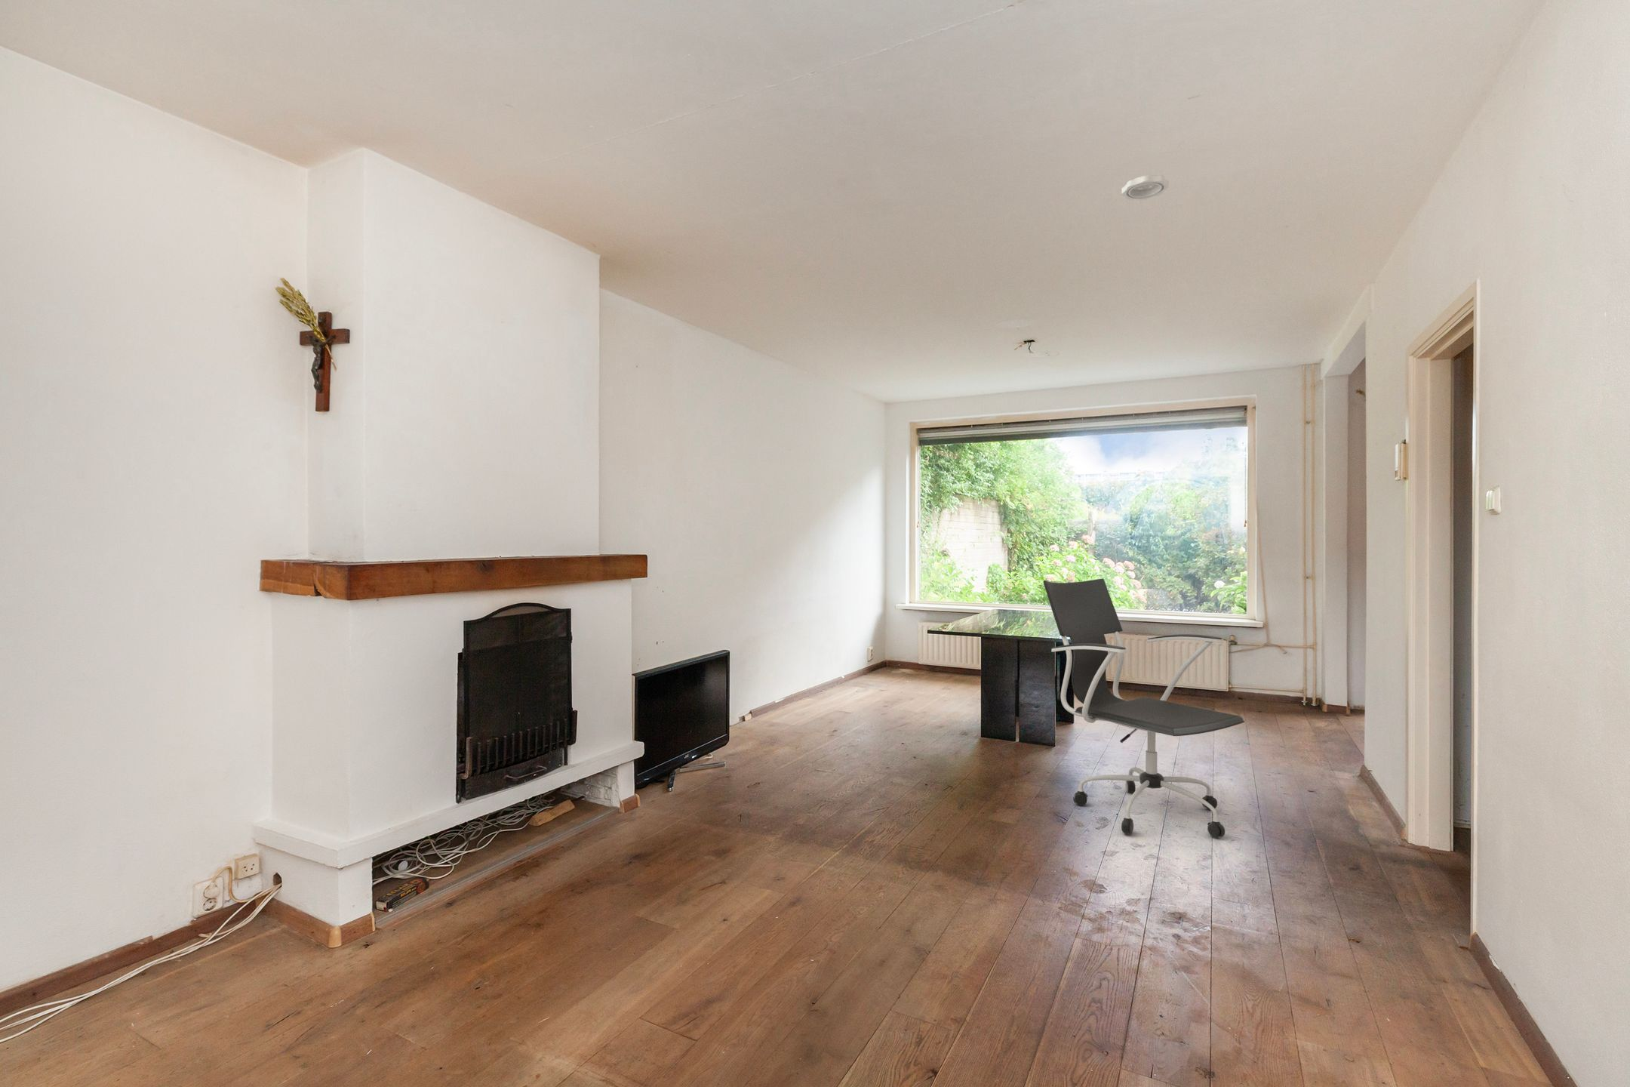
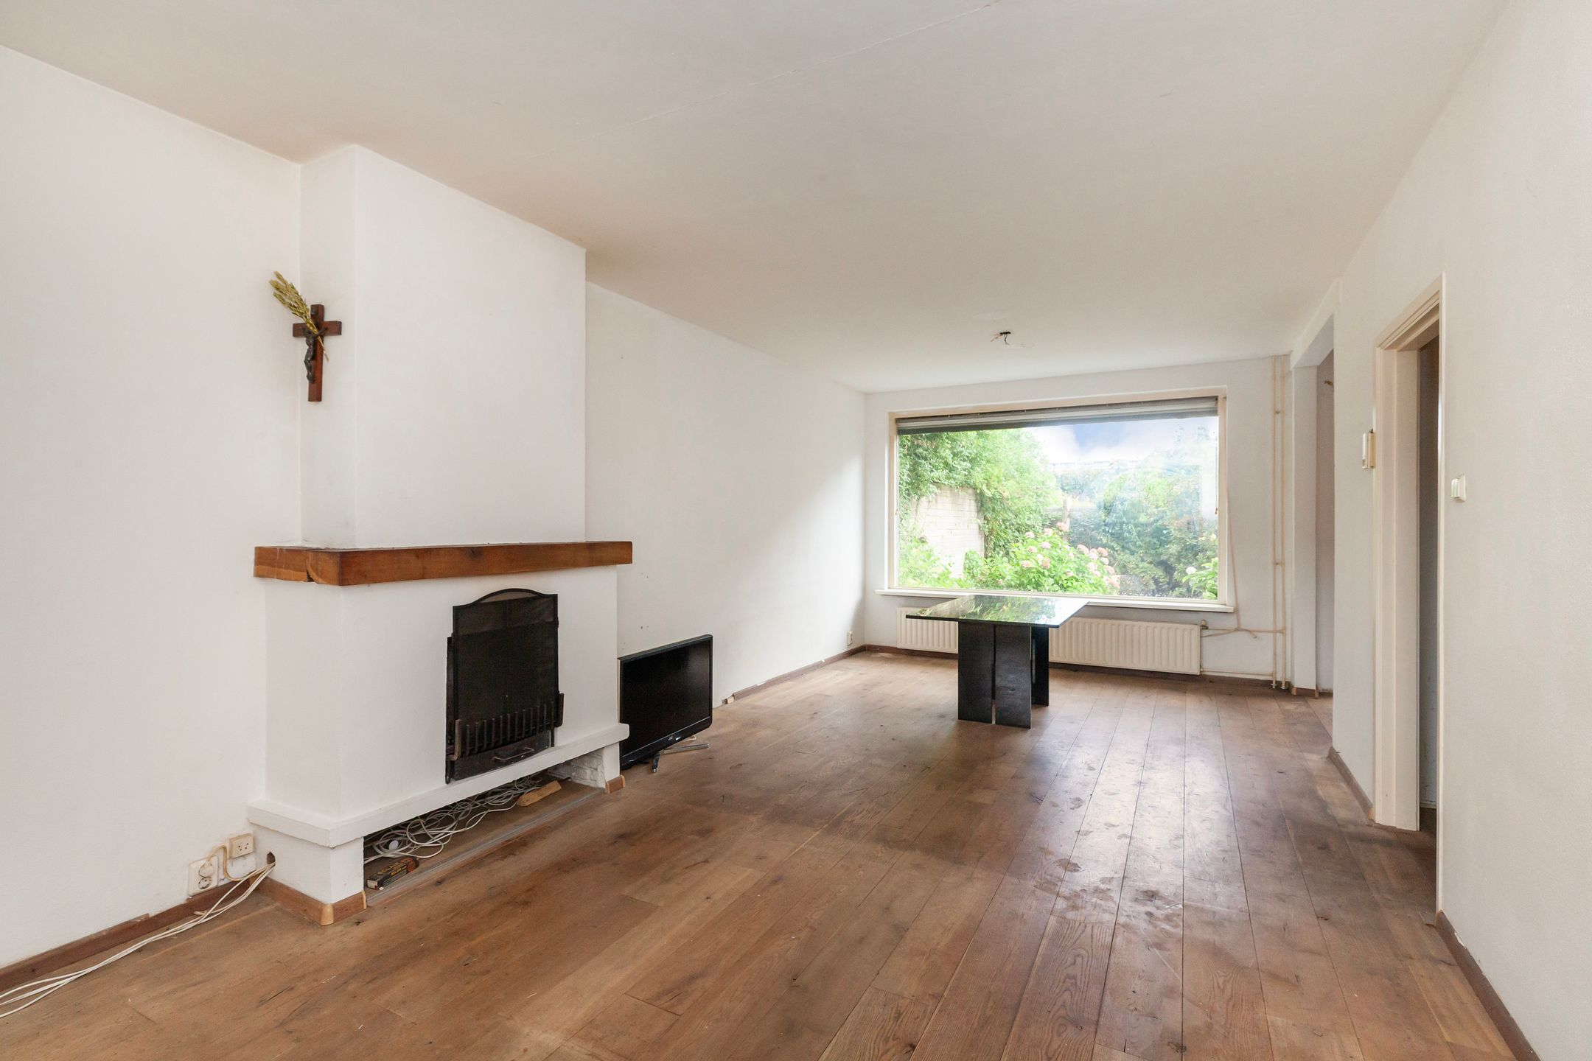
- office chair (1138, 699)
- smoke detector (1145, 184)
